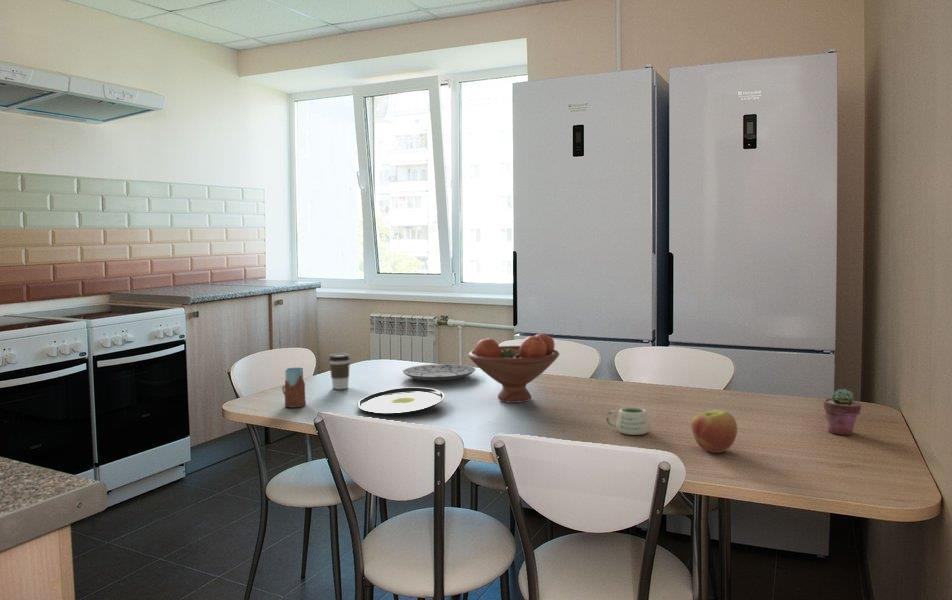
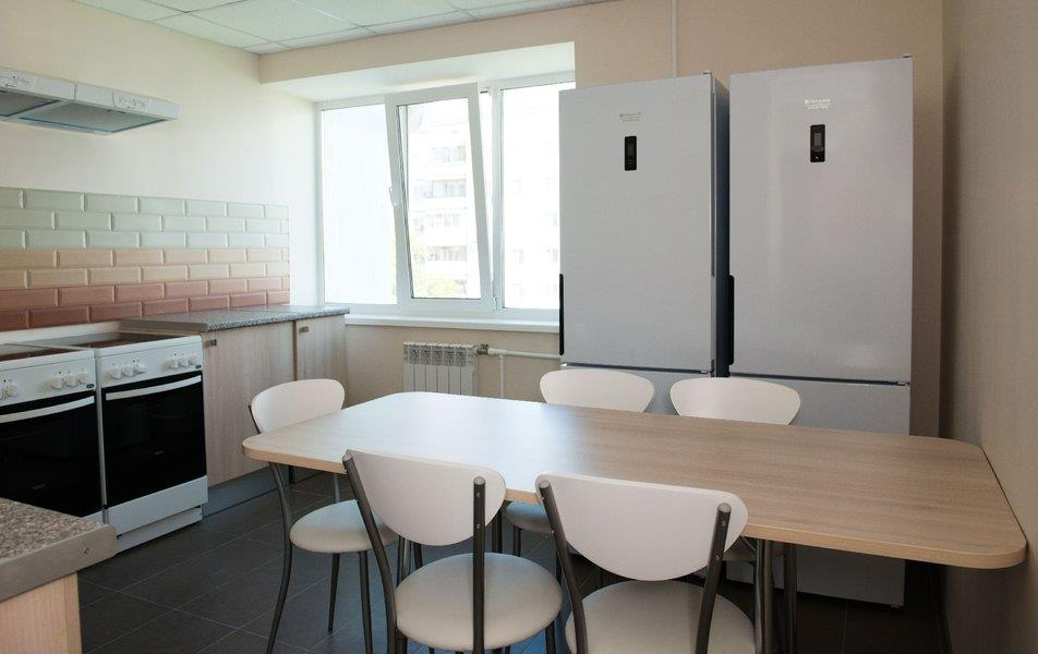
- mug (627, 420)
- plate (439, 373)
- coffee cup (339, 371)
- drinking glass (291, 386)
- potted succulent (841, 410)
- fruit bowl (513, 366)
- apple (713, 430)
- plate (401, 400)
